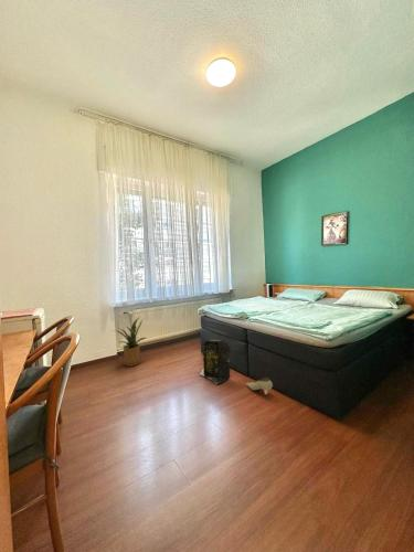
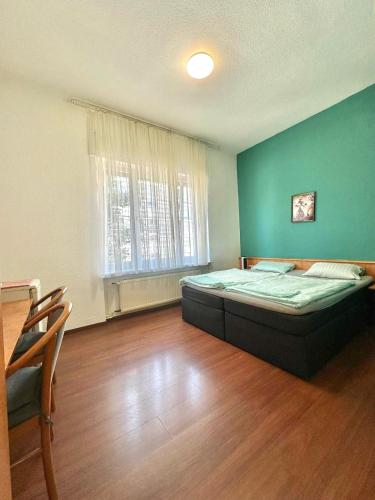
- house plant (129, 341)
- shoe (257, 383)
- backpack (213, 353)
